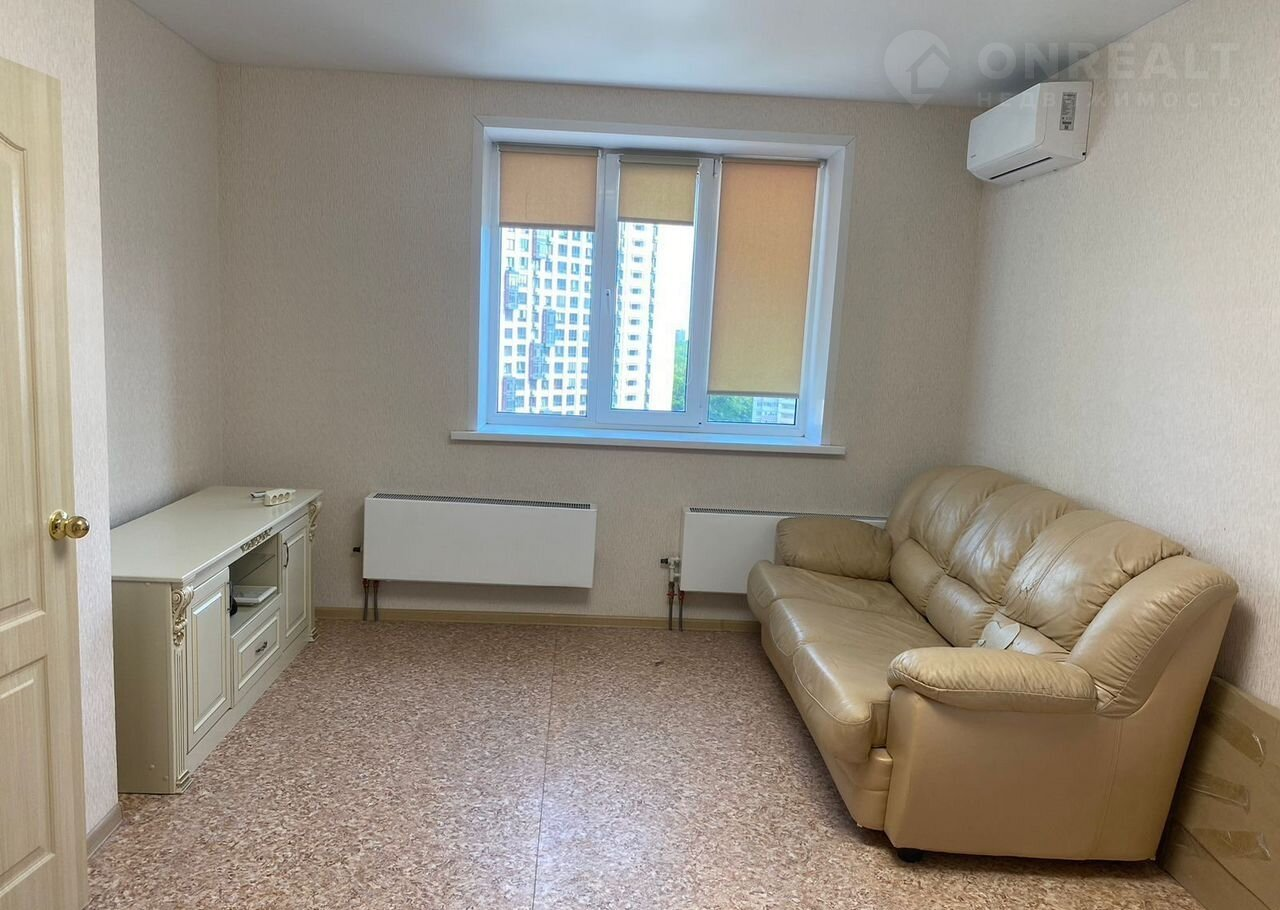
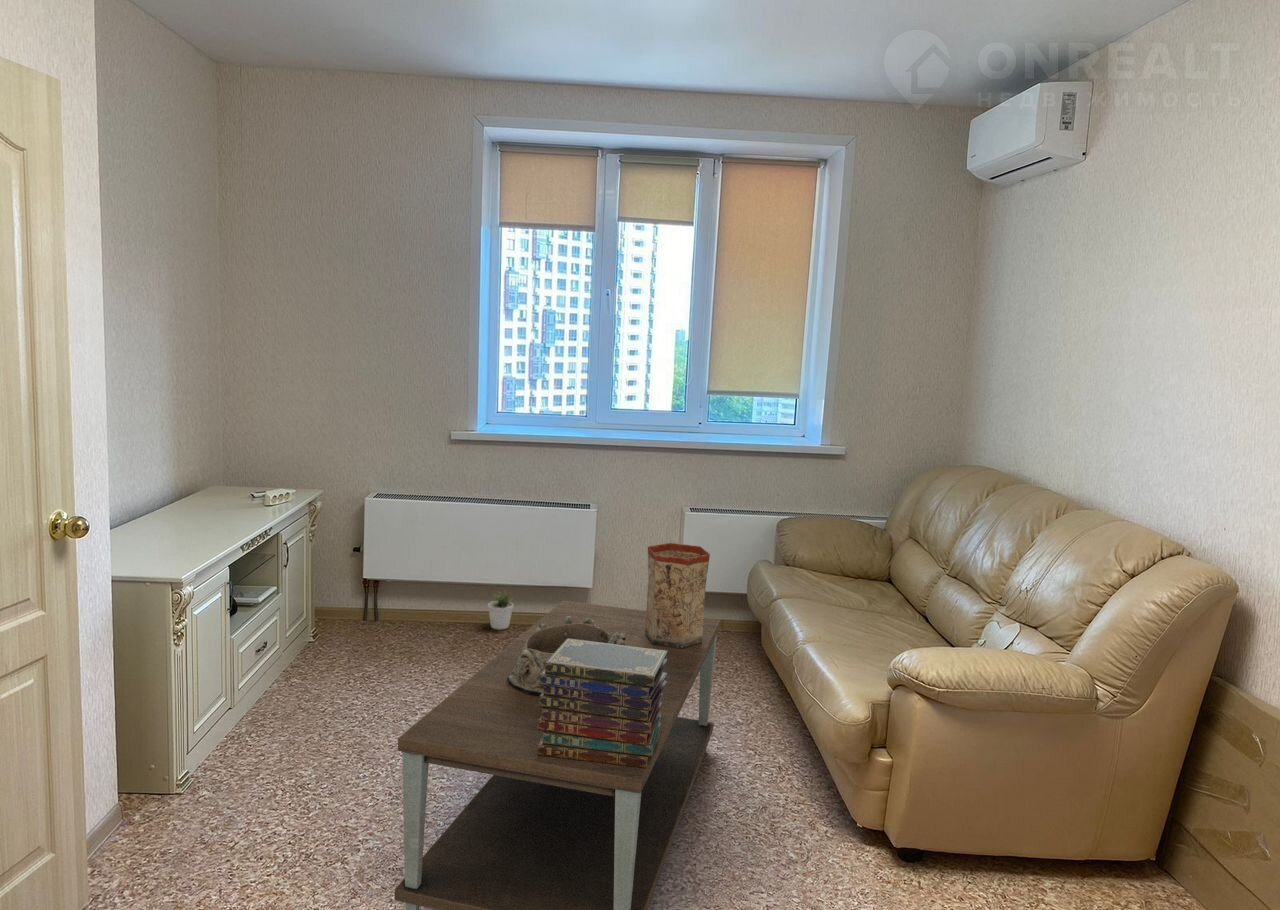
+ book stack (604, 699)
+ vase (675, 594)
+ coffee table (588, 761)
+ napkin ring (561, 644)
+ potted plant (500, 607)
